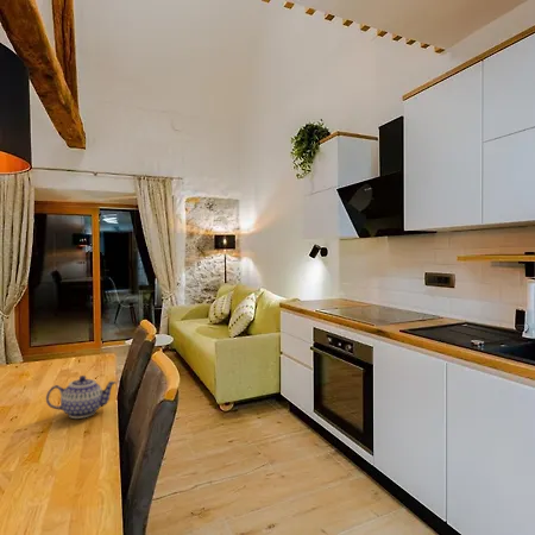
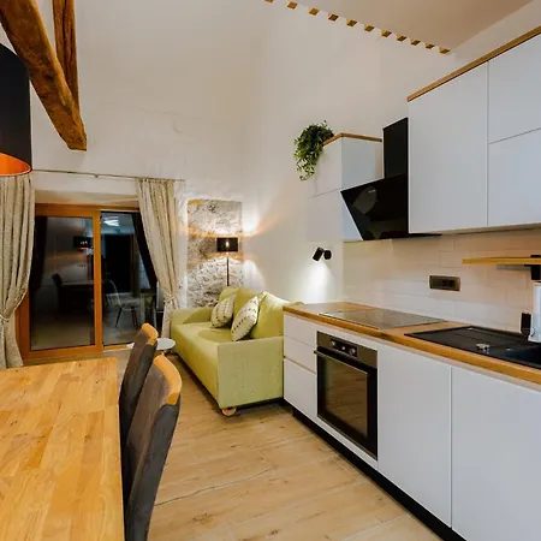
- teapot (82, 394)
